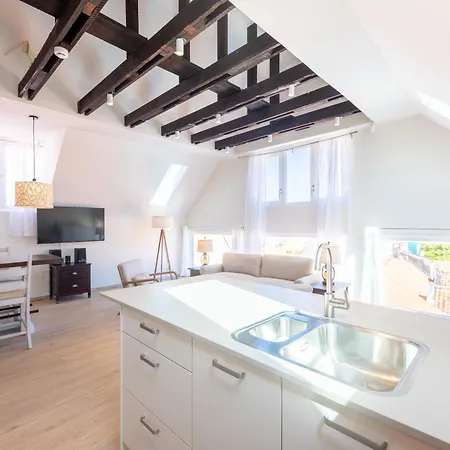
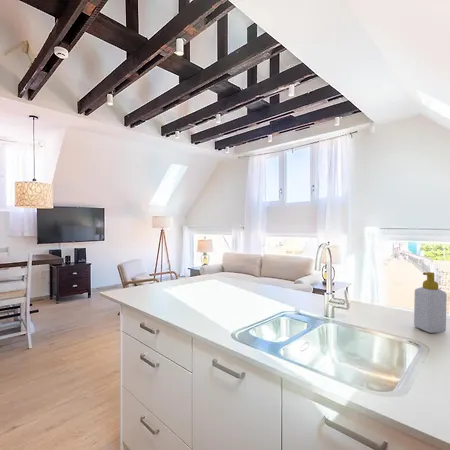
+ soap bottle (430, 301)
